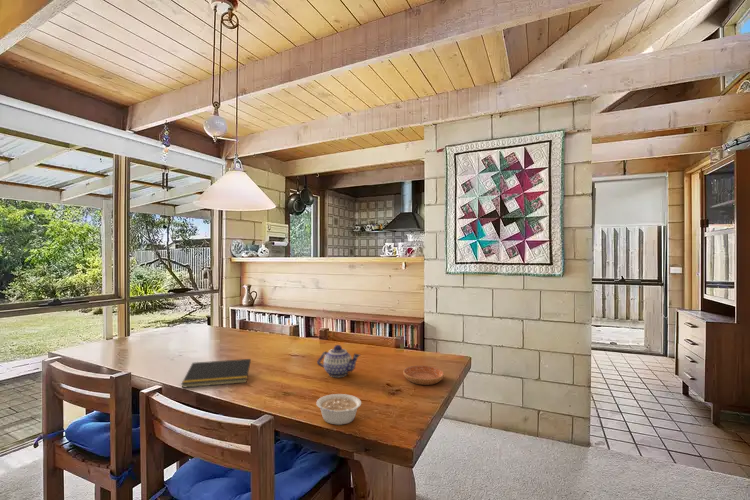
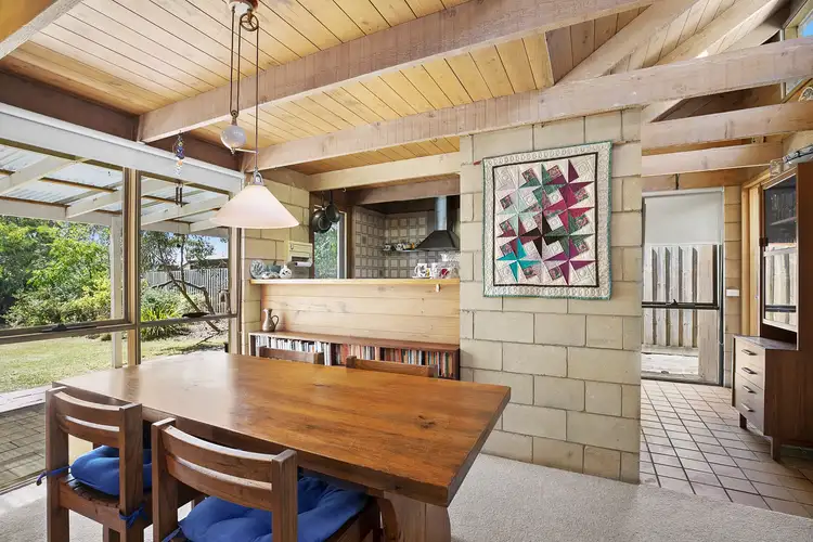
- saucer (423, 375)
- notepad (218, 372)
- legume (340, 408)
- teapot (338, 359)
